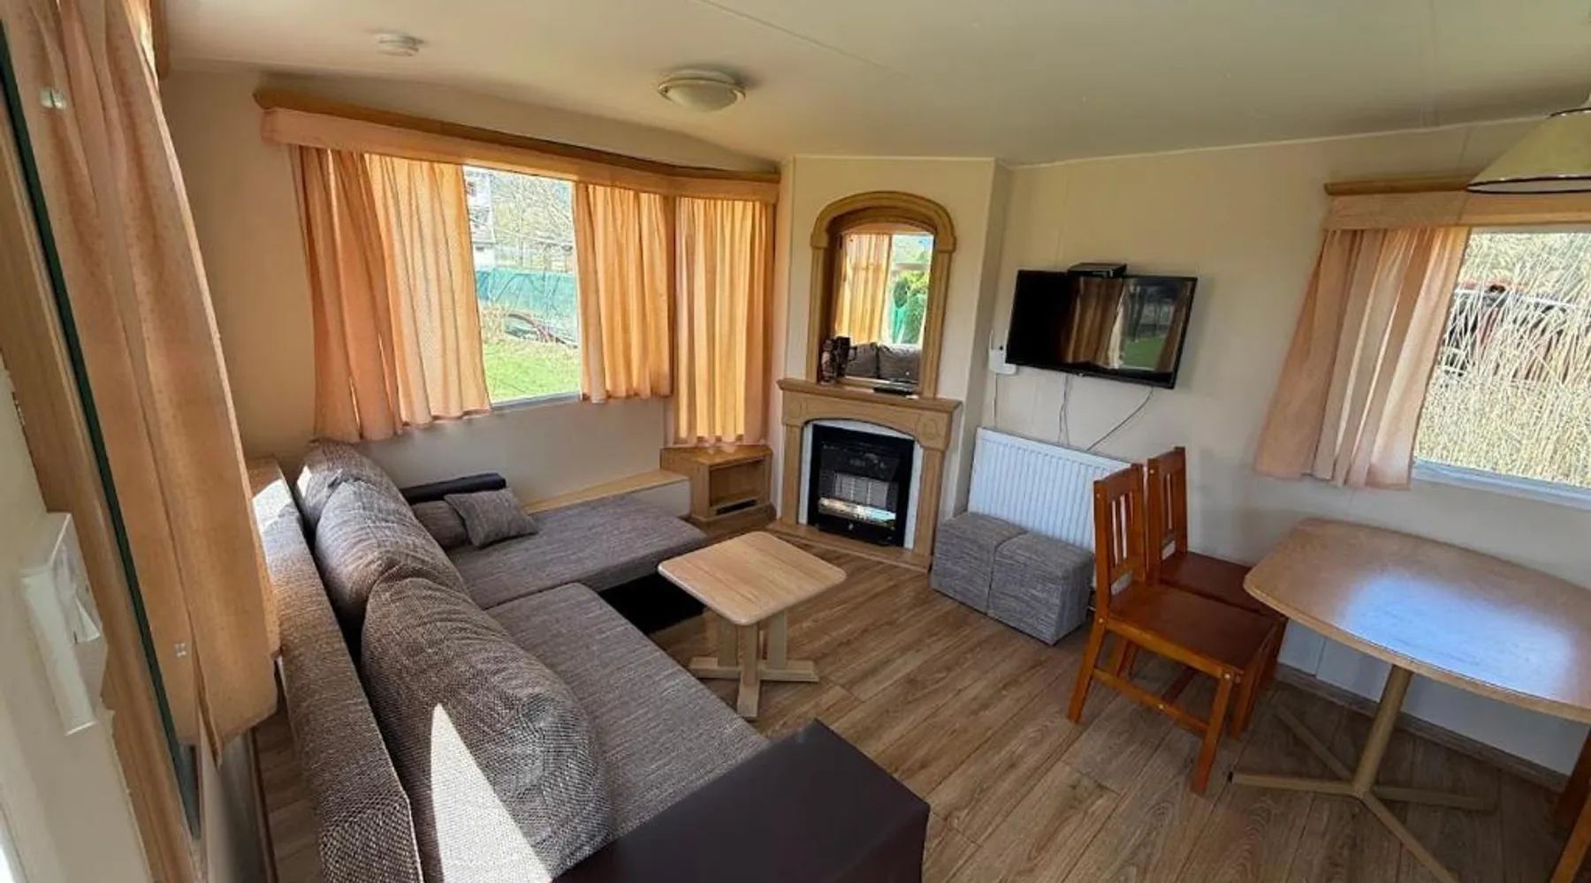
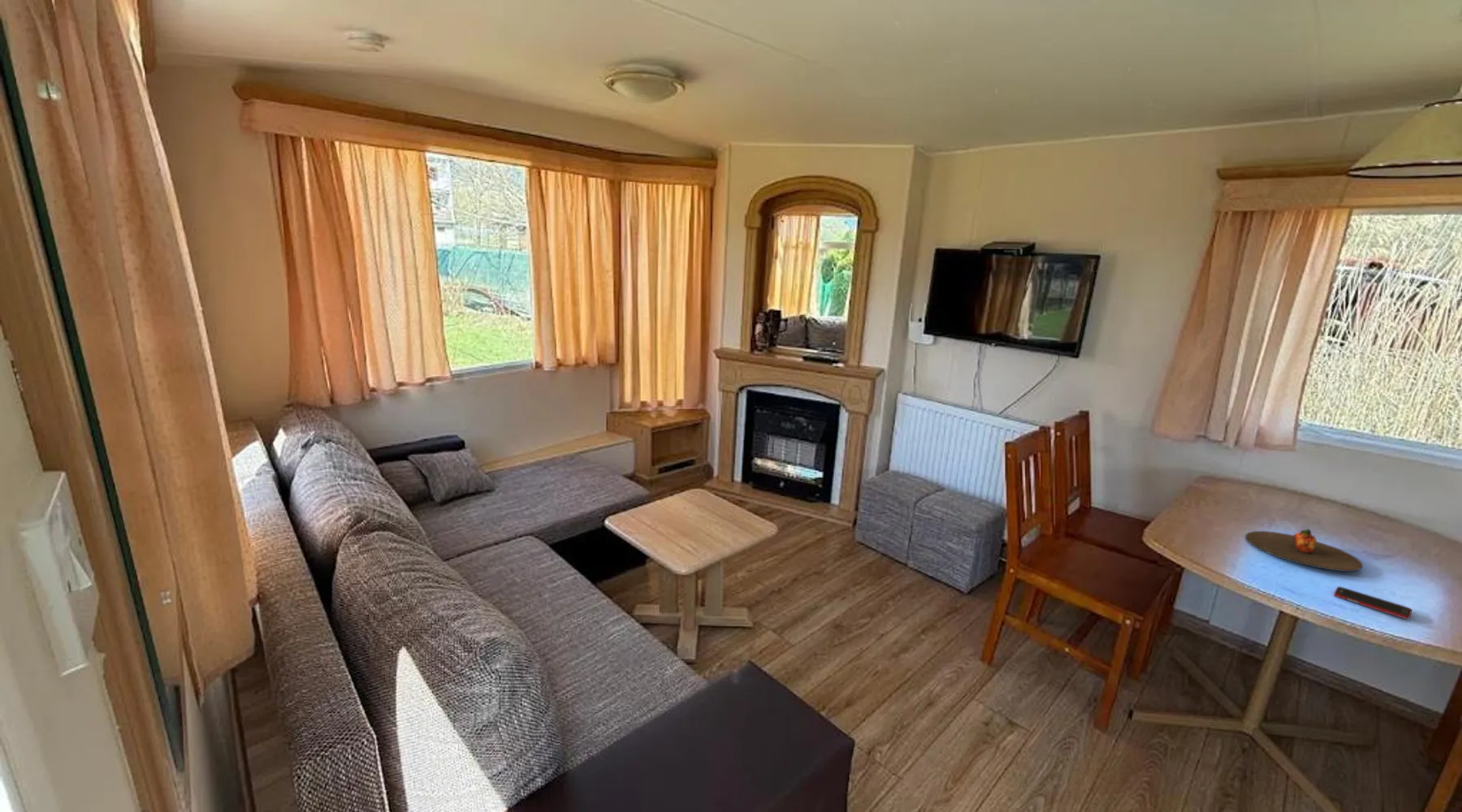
+ cell phone (1372, 602)
+ plate (1304, 540)
